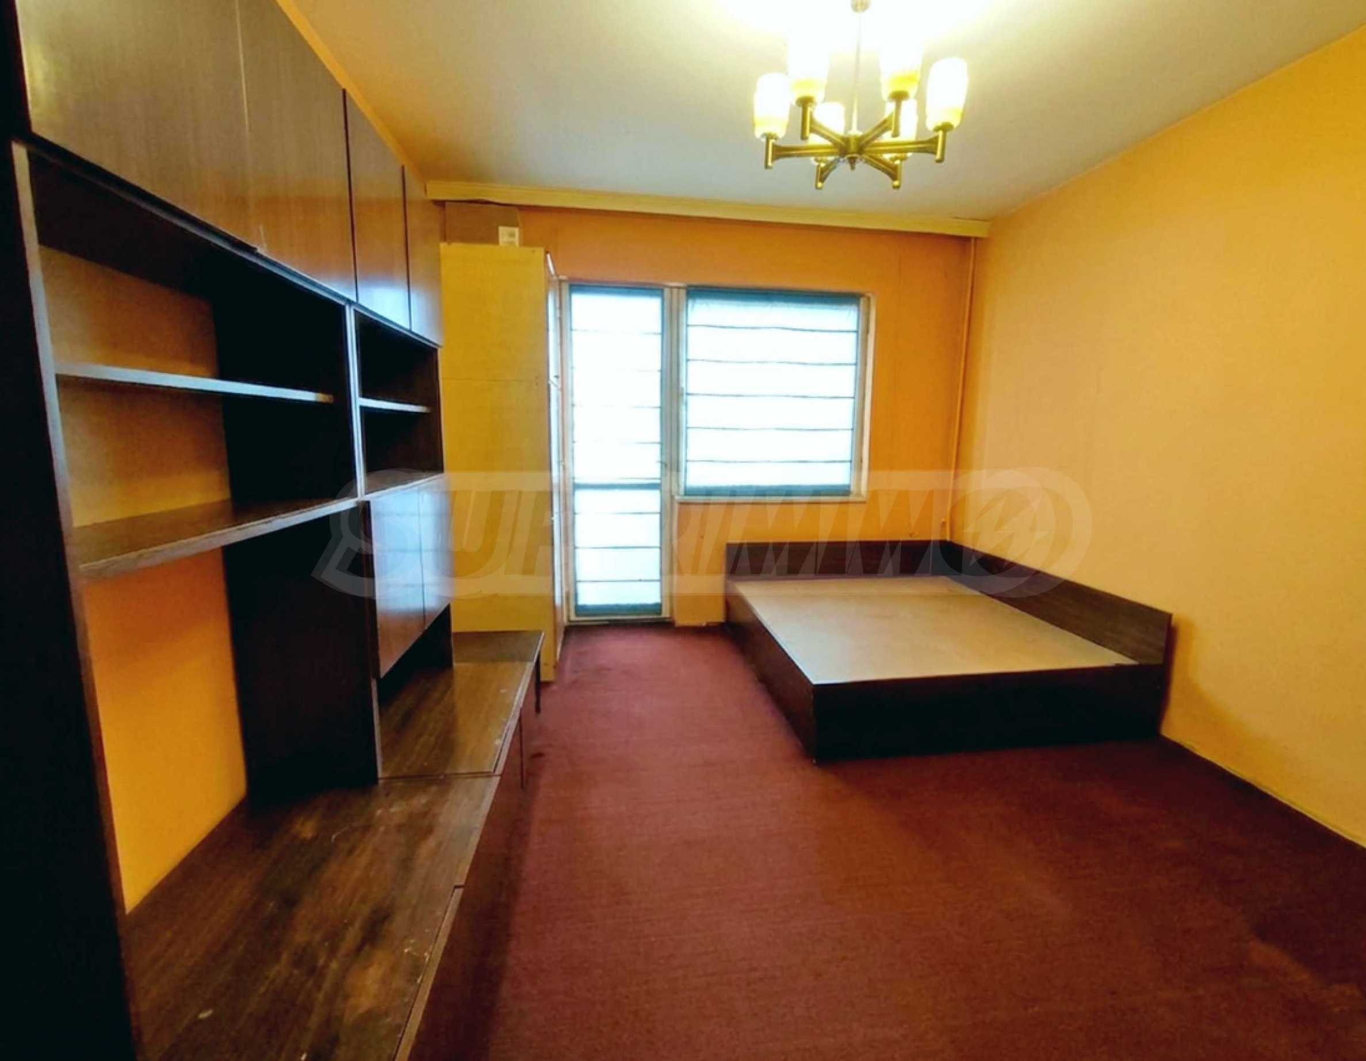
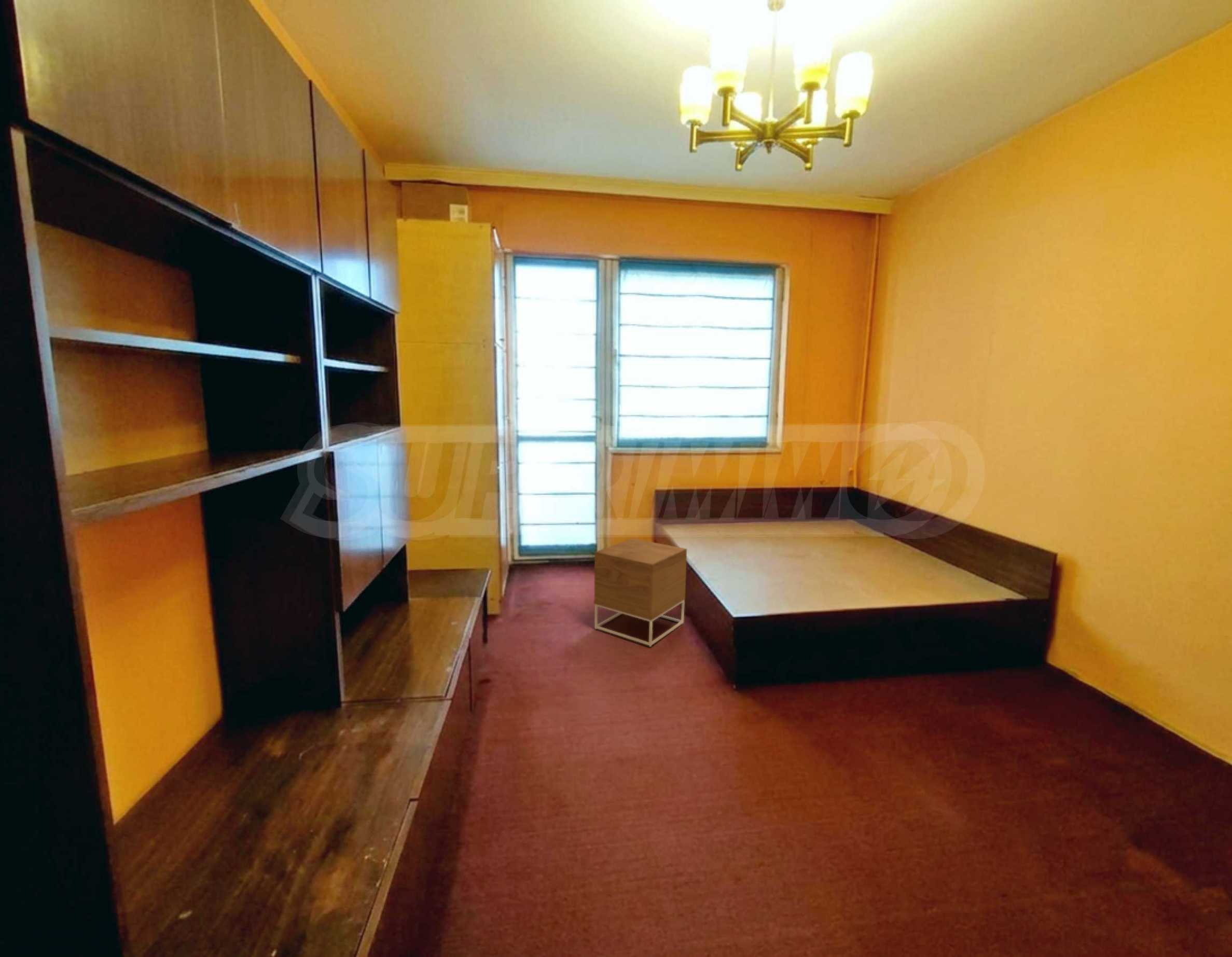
+ nightstand (641, 588)
